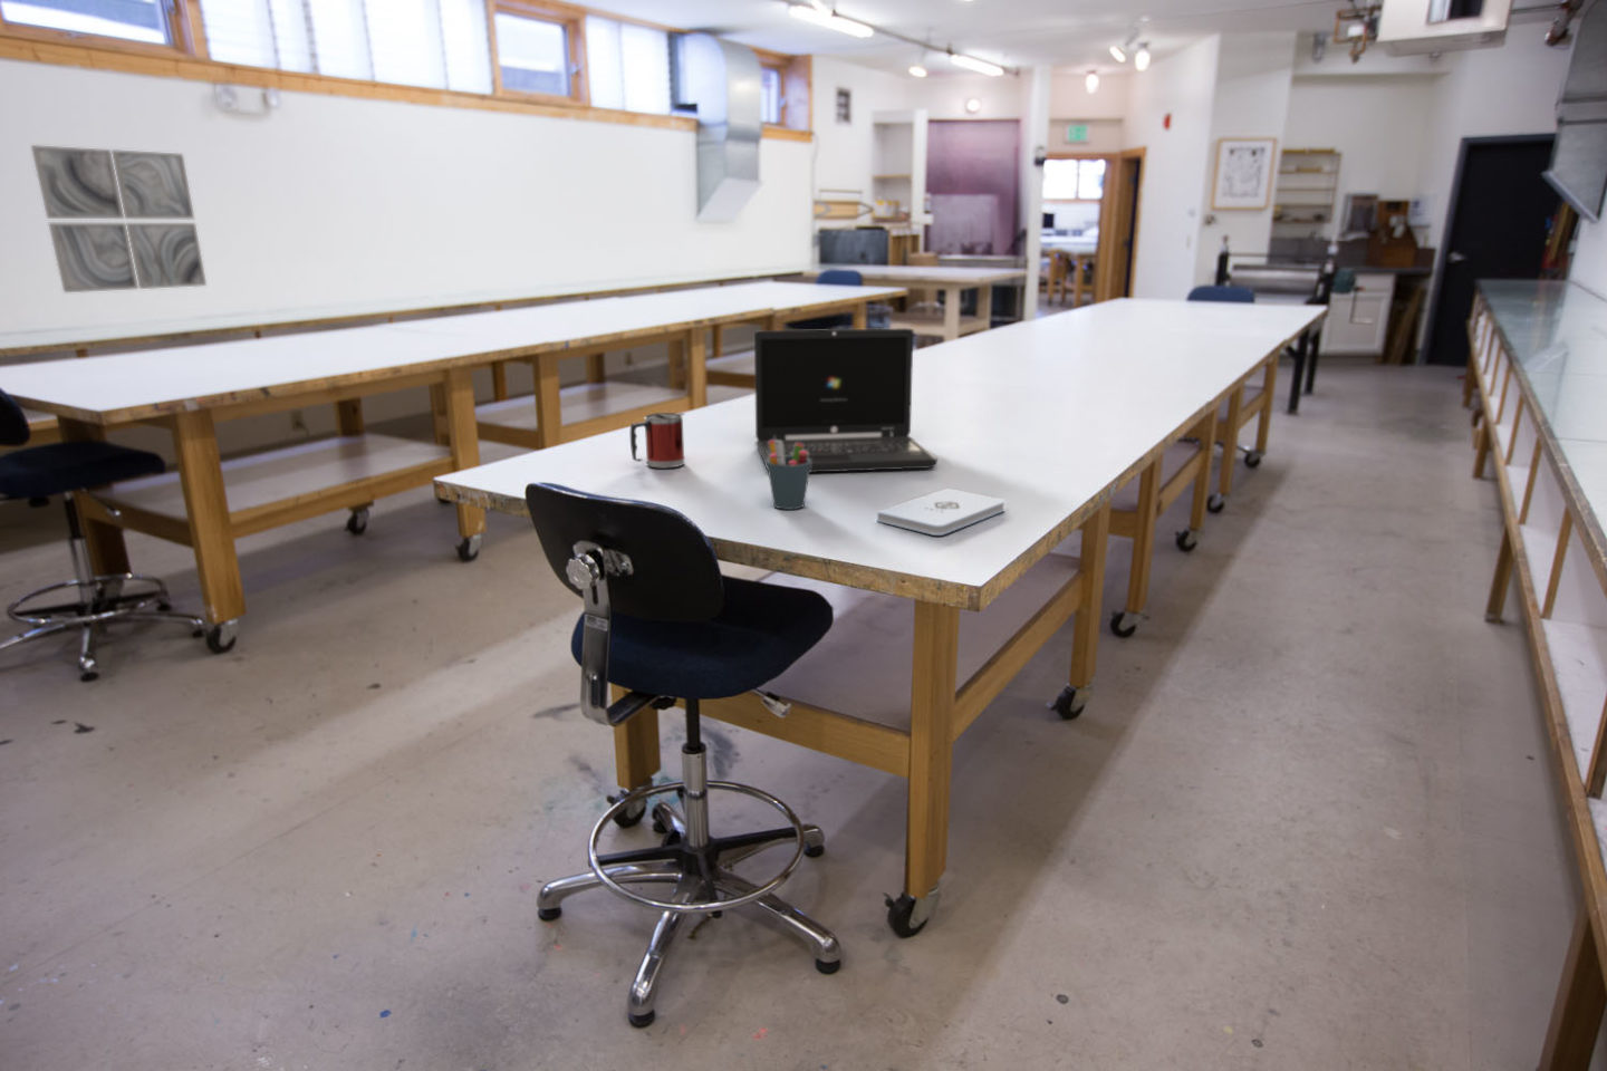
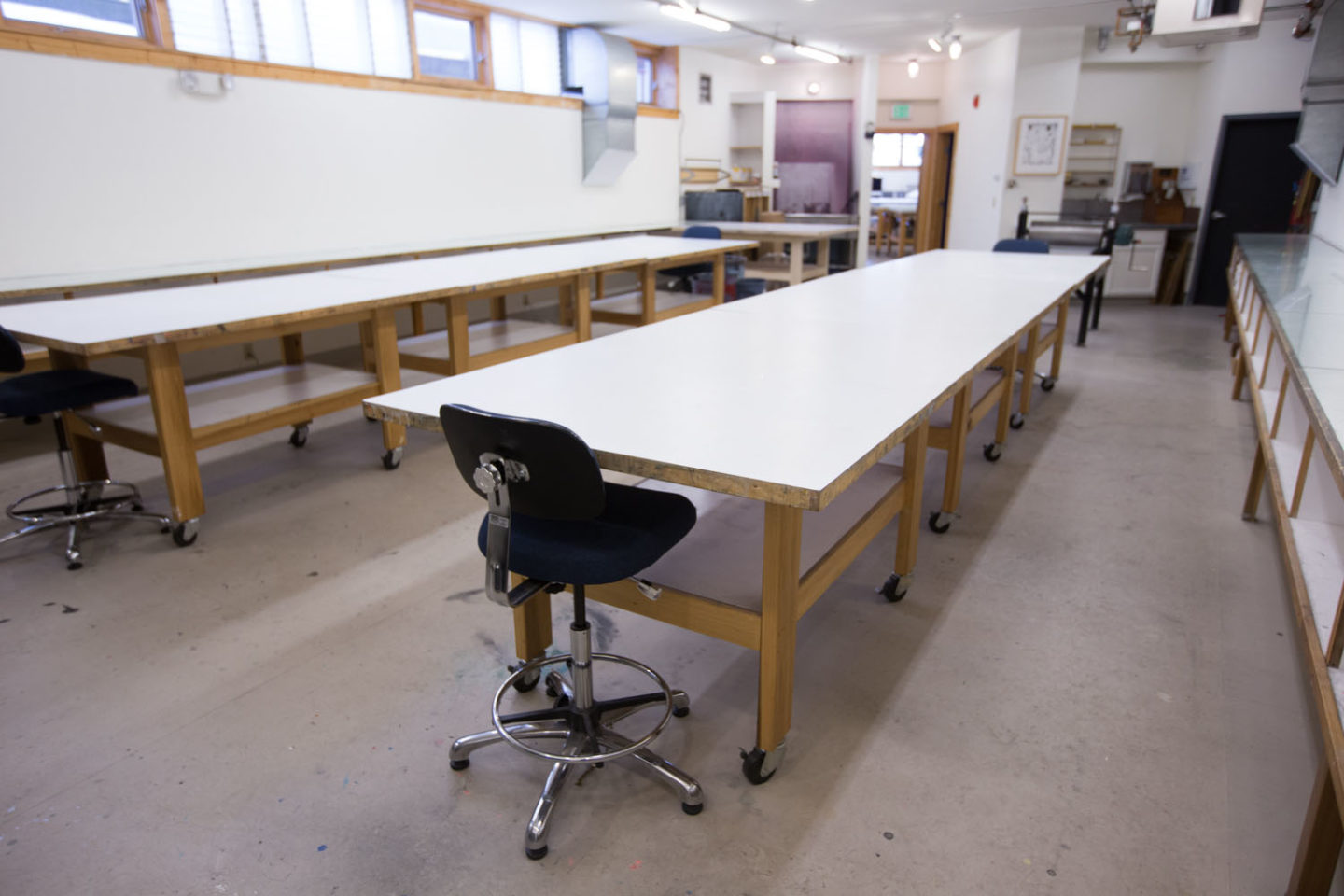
- wall art (126, 218)
- mug (659, 440)
- laptop (844, 397)
- notepad (943, 510)
- pen holder (788, 471)
